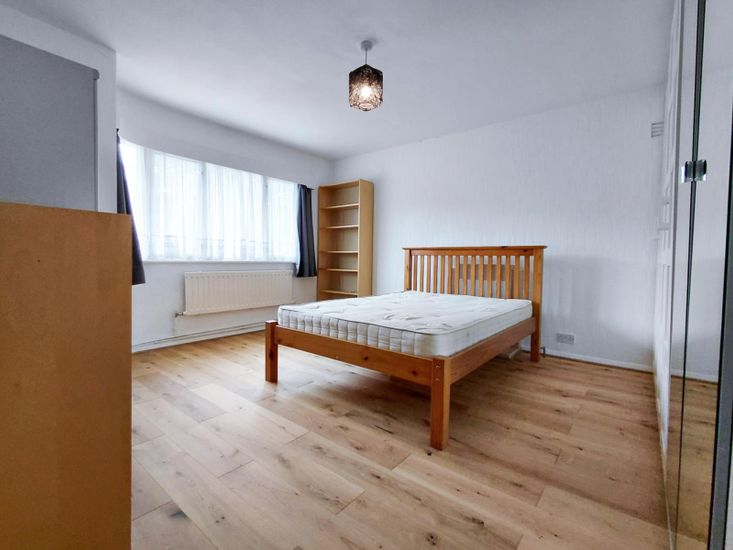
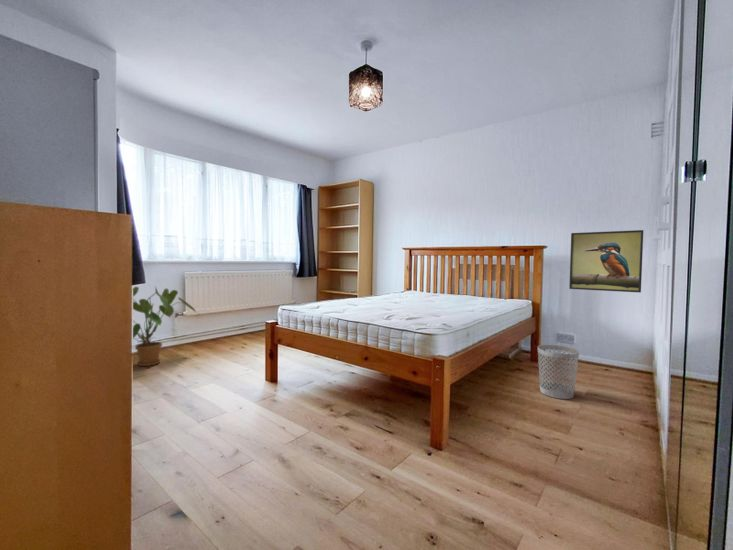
+ wastebasket (557, 371)
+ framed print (604, 261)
+ house plant (151, 322)
